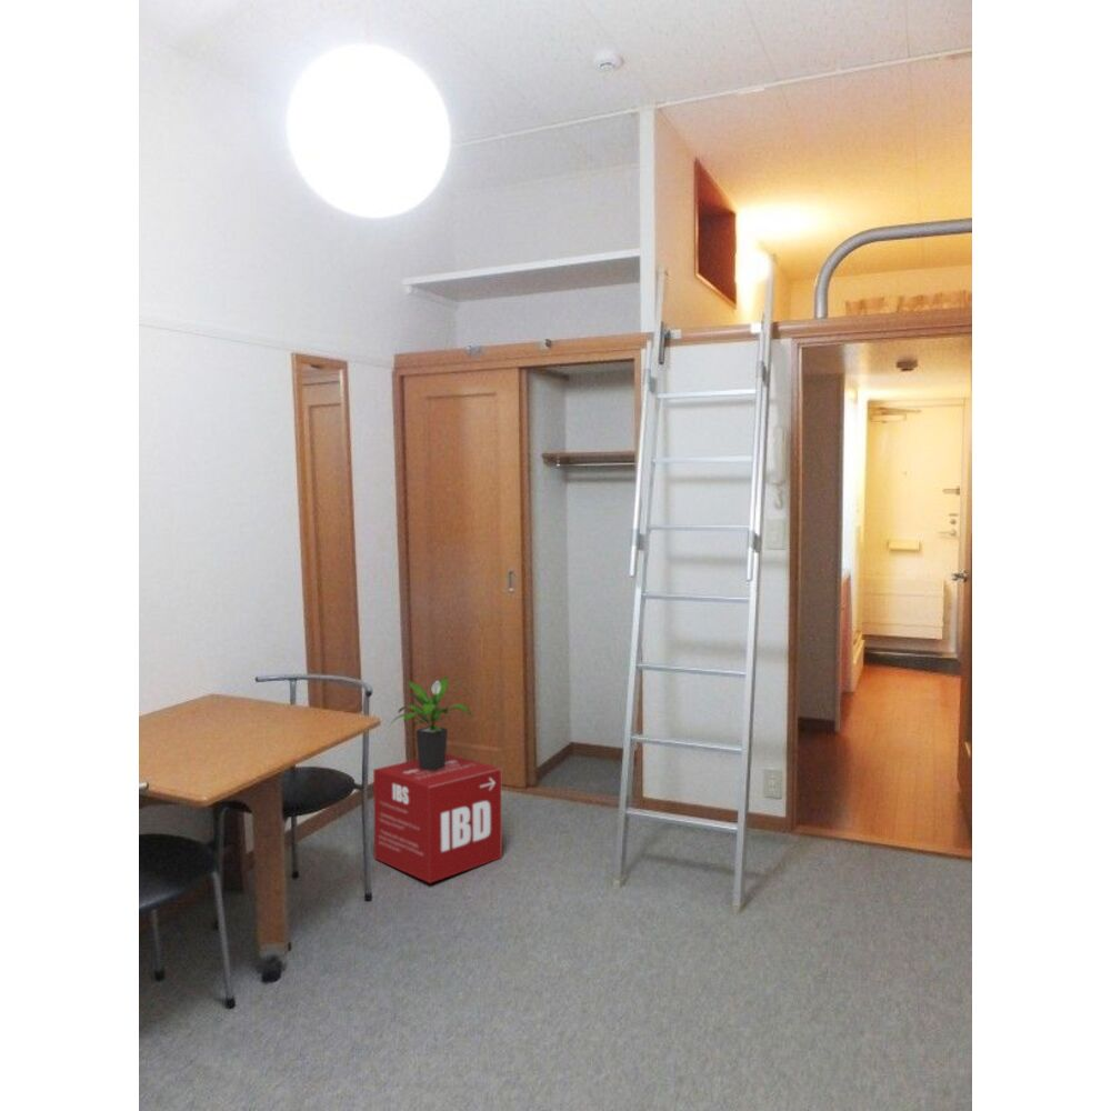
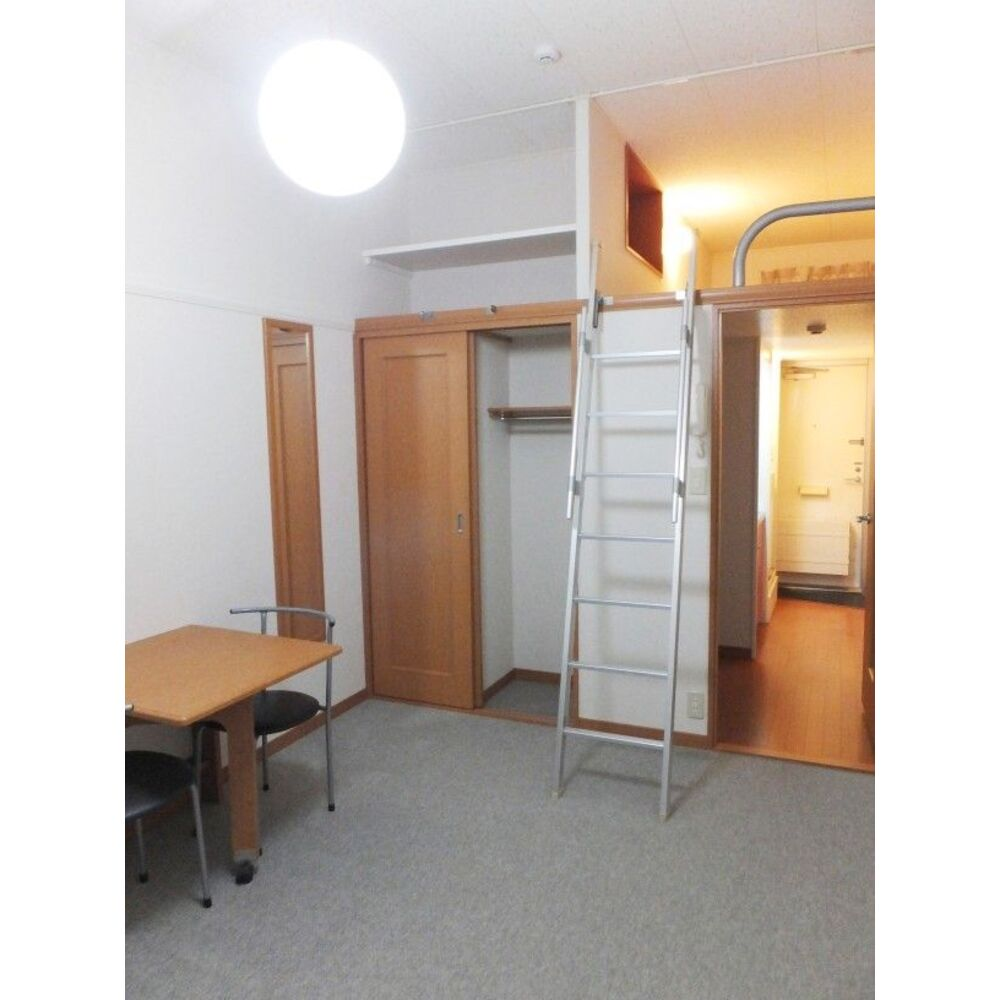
- product box (438, 813)
- potted plant (432, 722)
